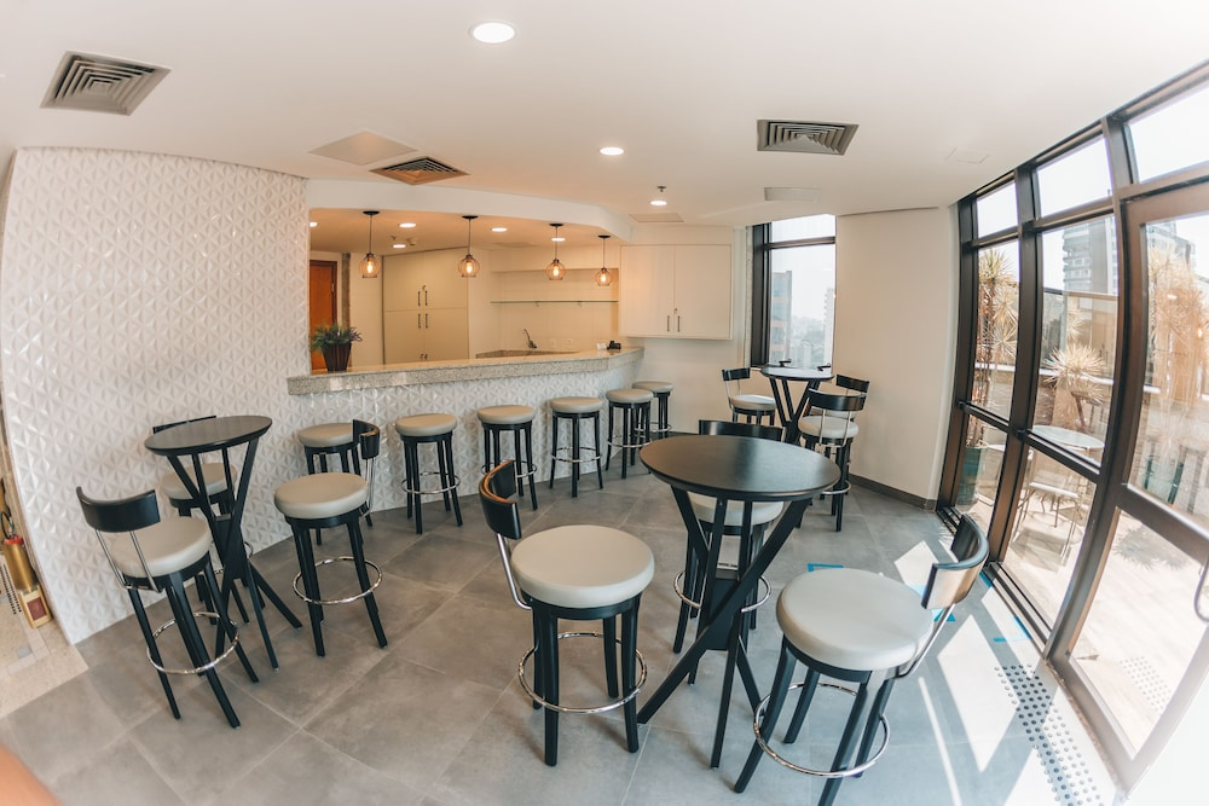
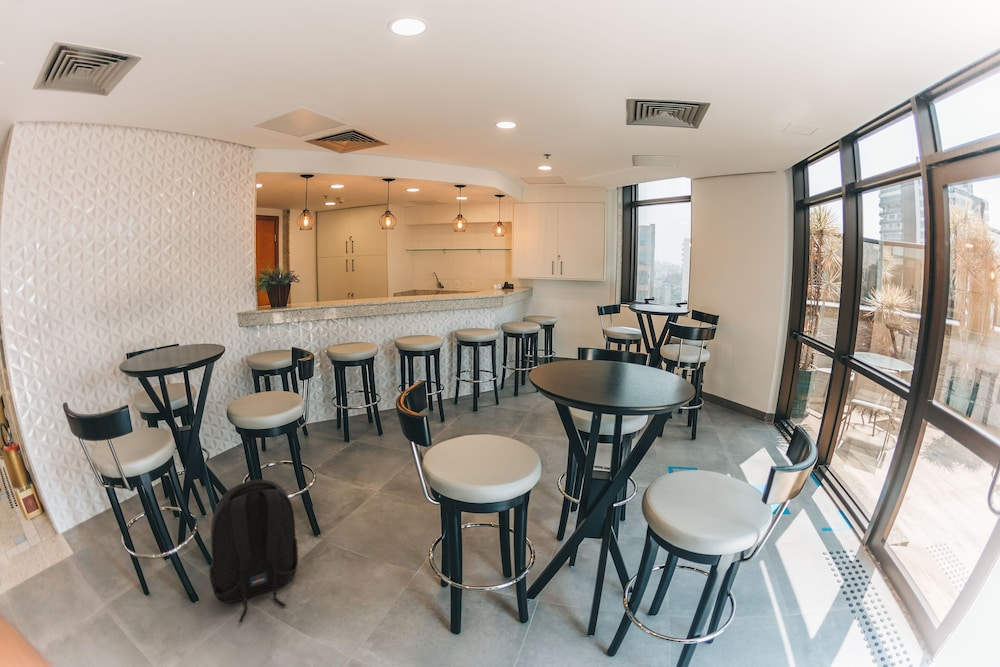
+ backpack (254, 537)
